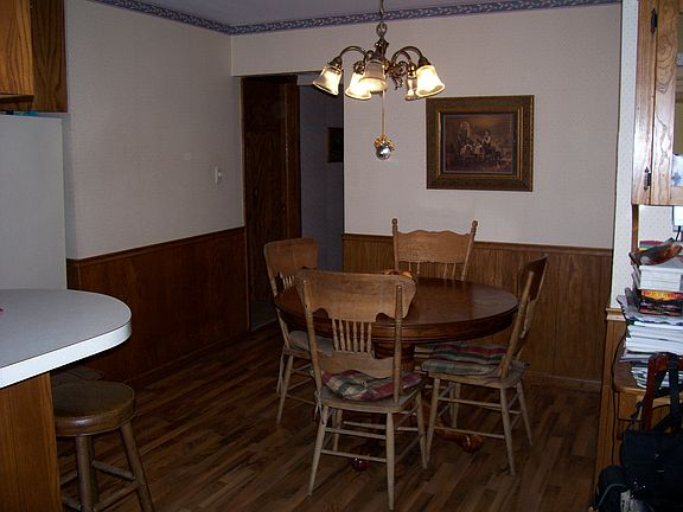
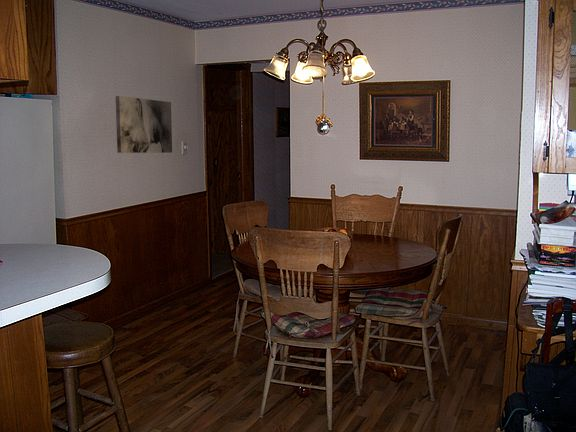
+ wall art (145, 126)
